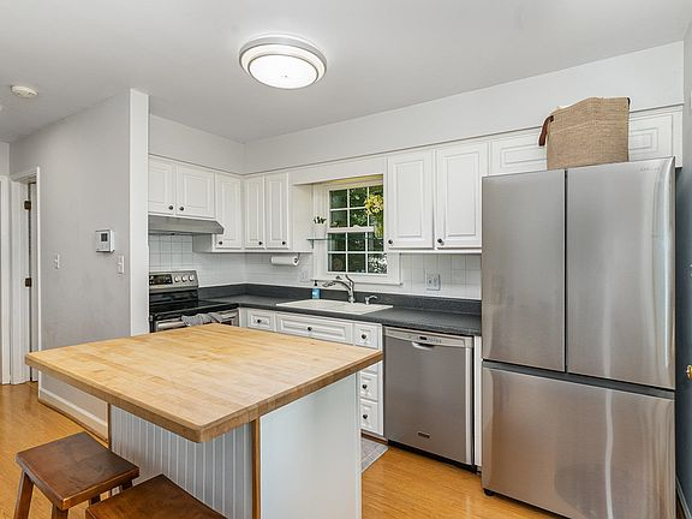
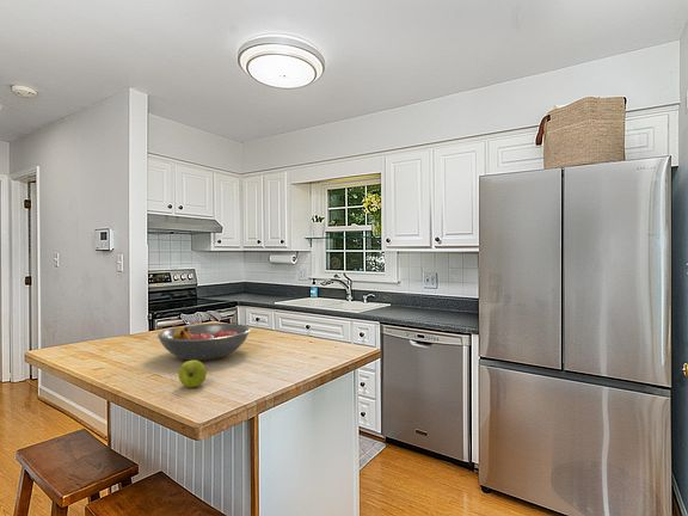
+ fruit bowl (205, 339)
+ apple (192, 373)
